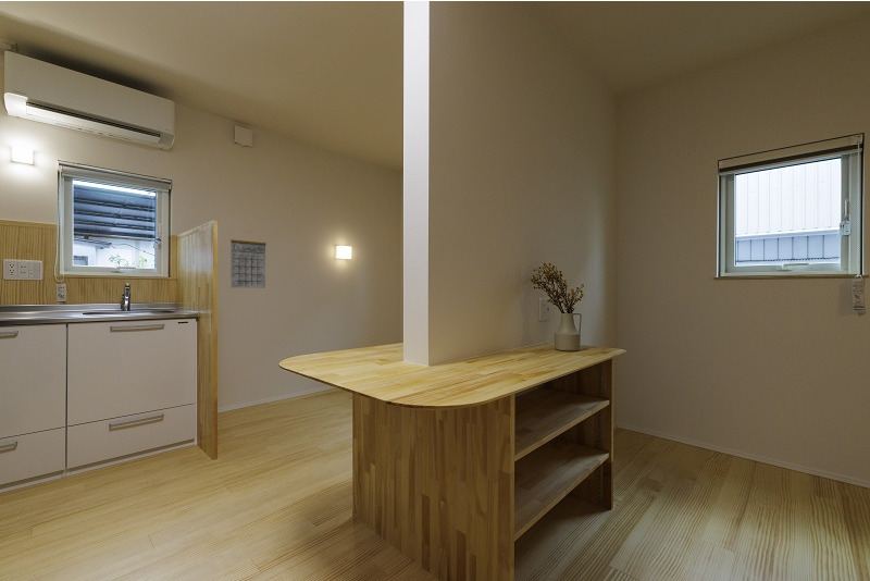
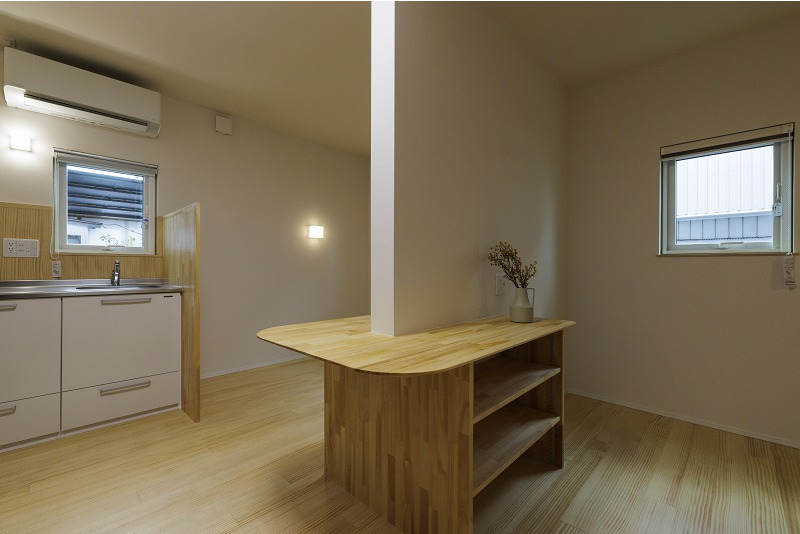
- calendar (248, 259)
